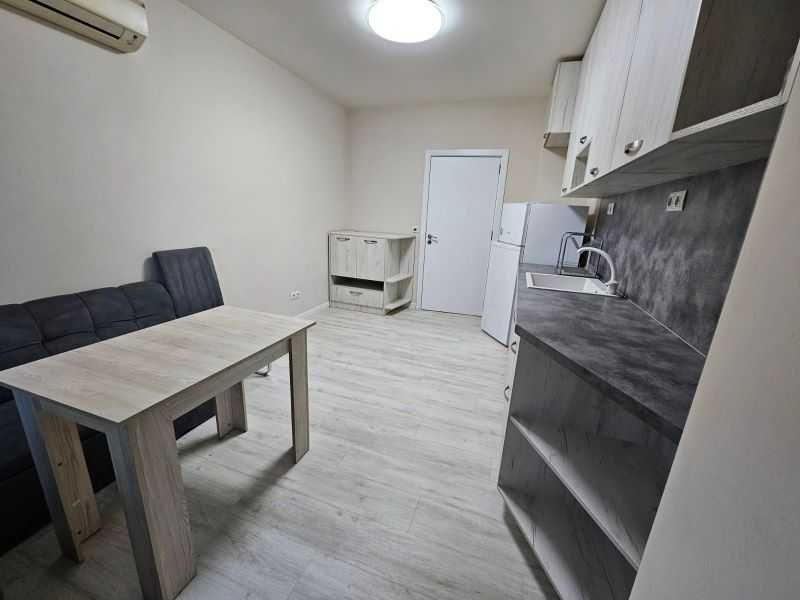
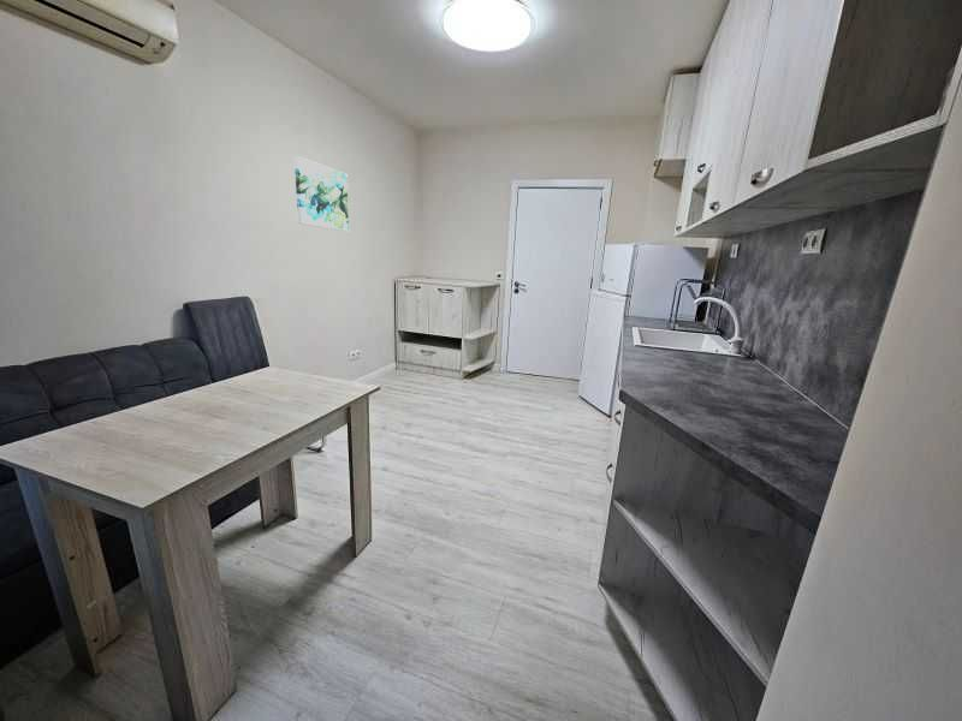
+ wall art (323, 197)
